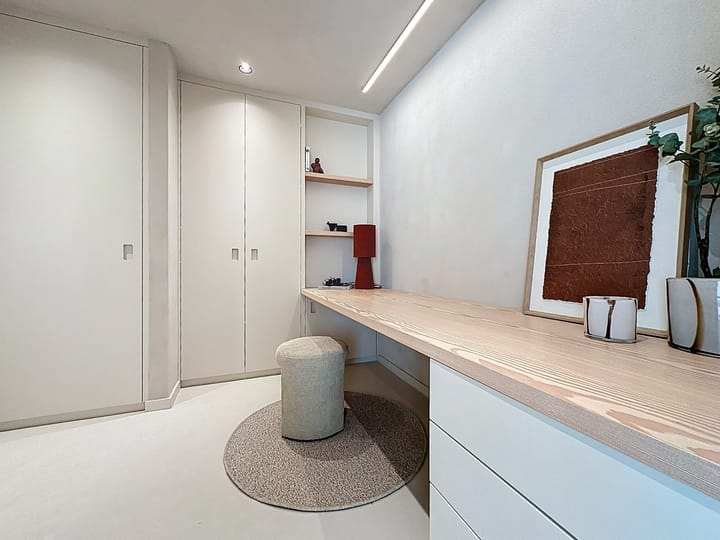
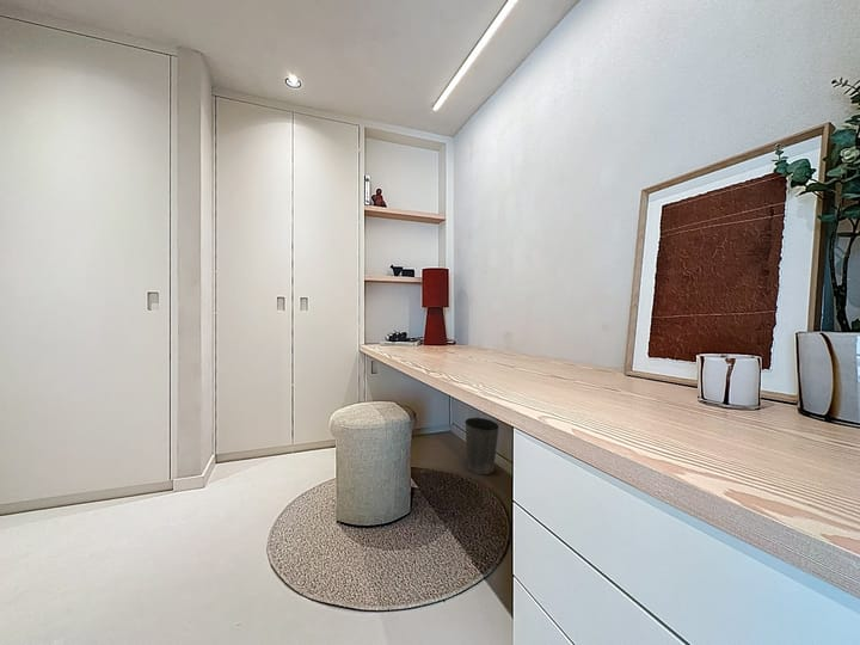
+ waste basket (480, 446)
